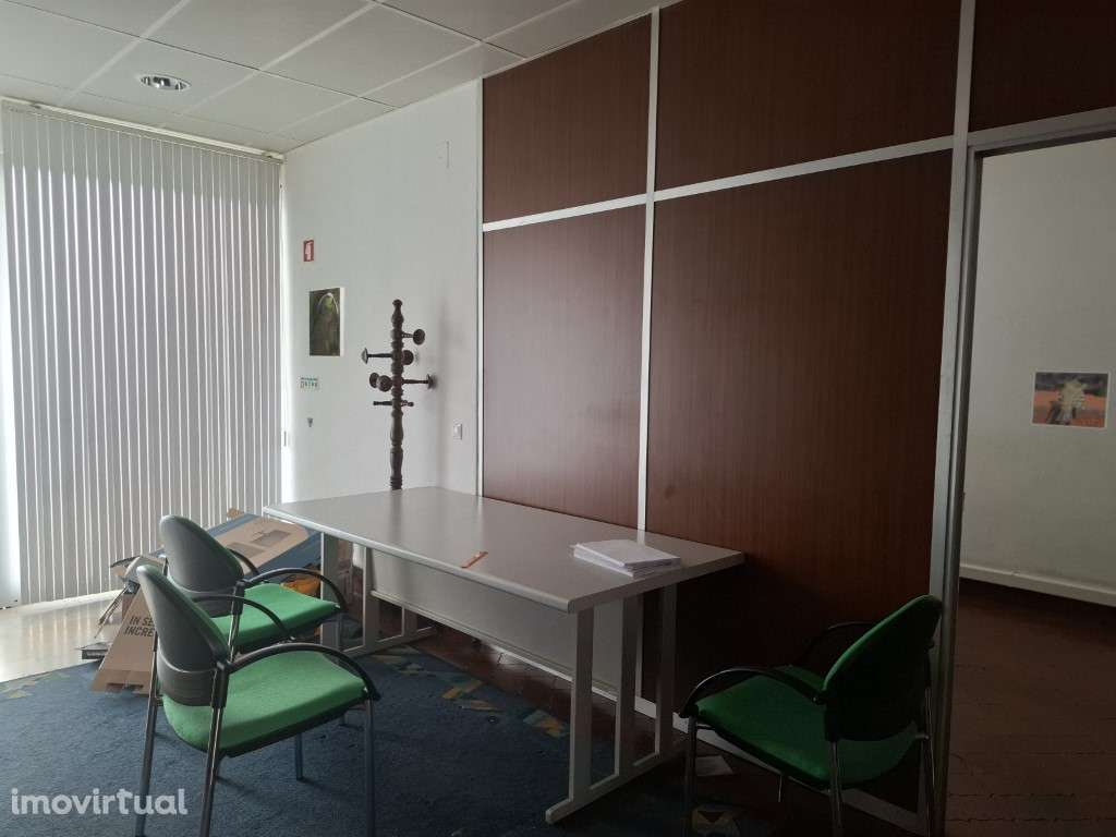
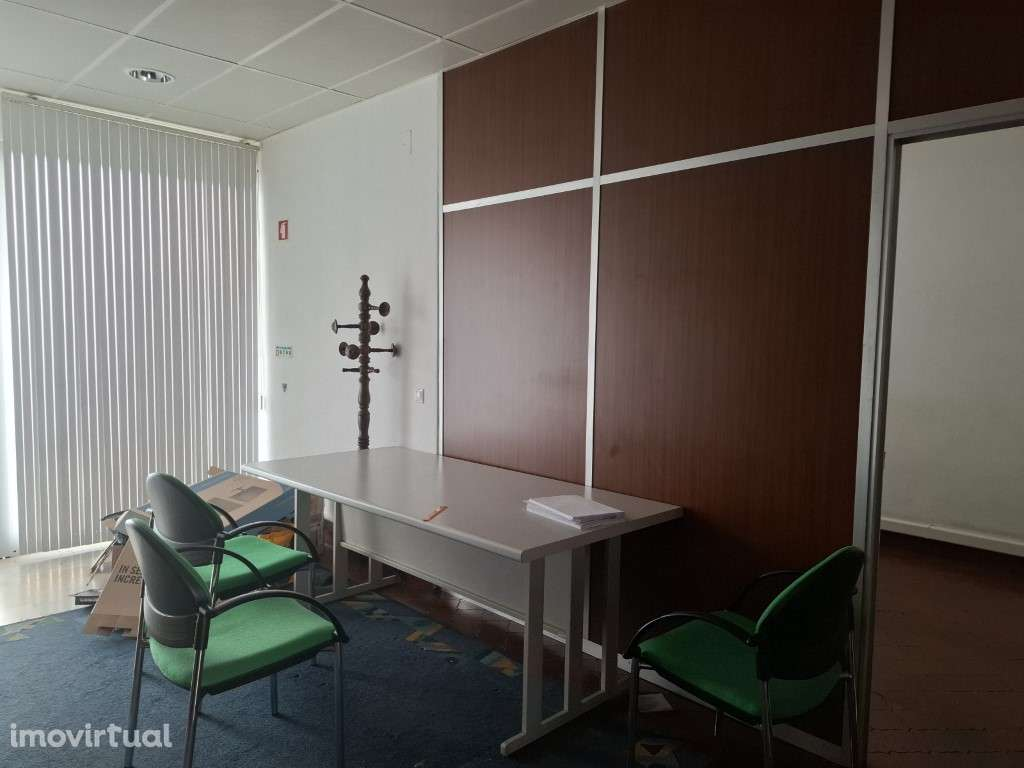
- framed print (326, 323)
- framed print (1069, 399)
